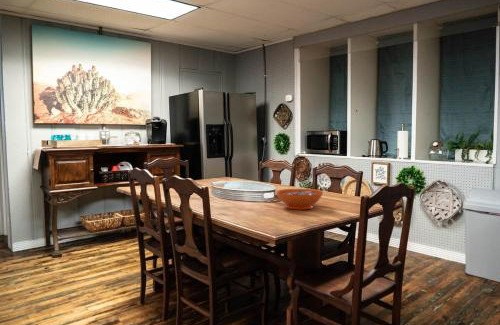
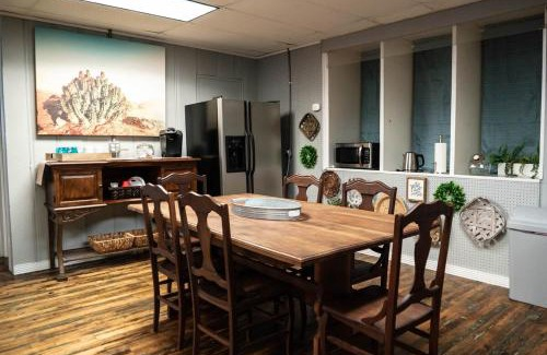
- decorative bowl (299, 199)
